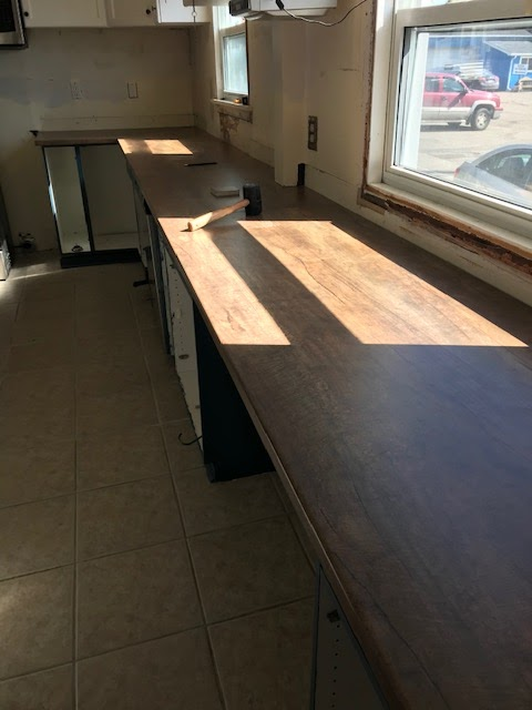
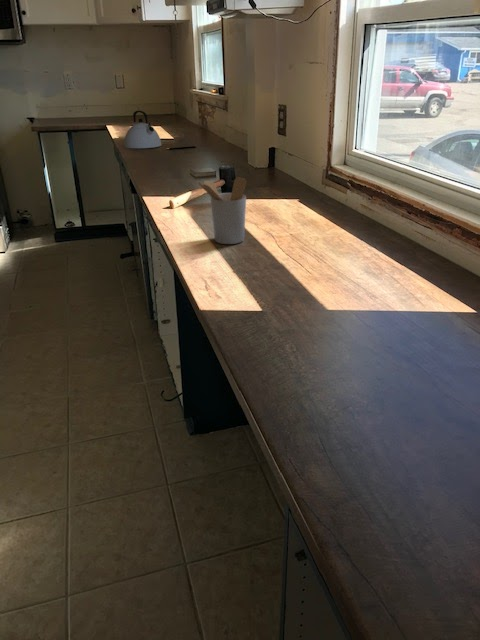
+ kettle (141, 128)
+ utensil holder (221, 209)
